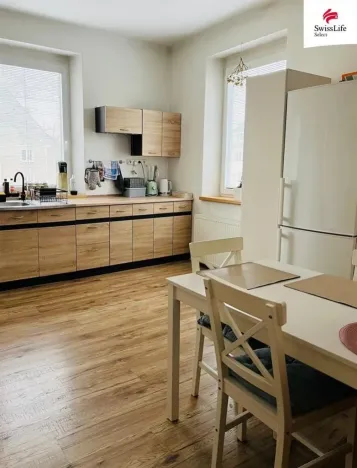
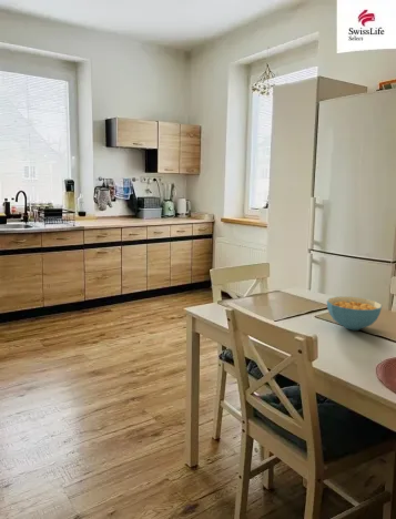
+ cereal bowl (353, 315)
